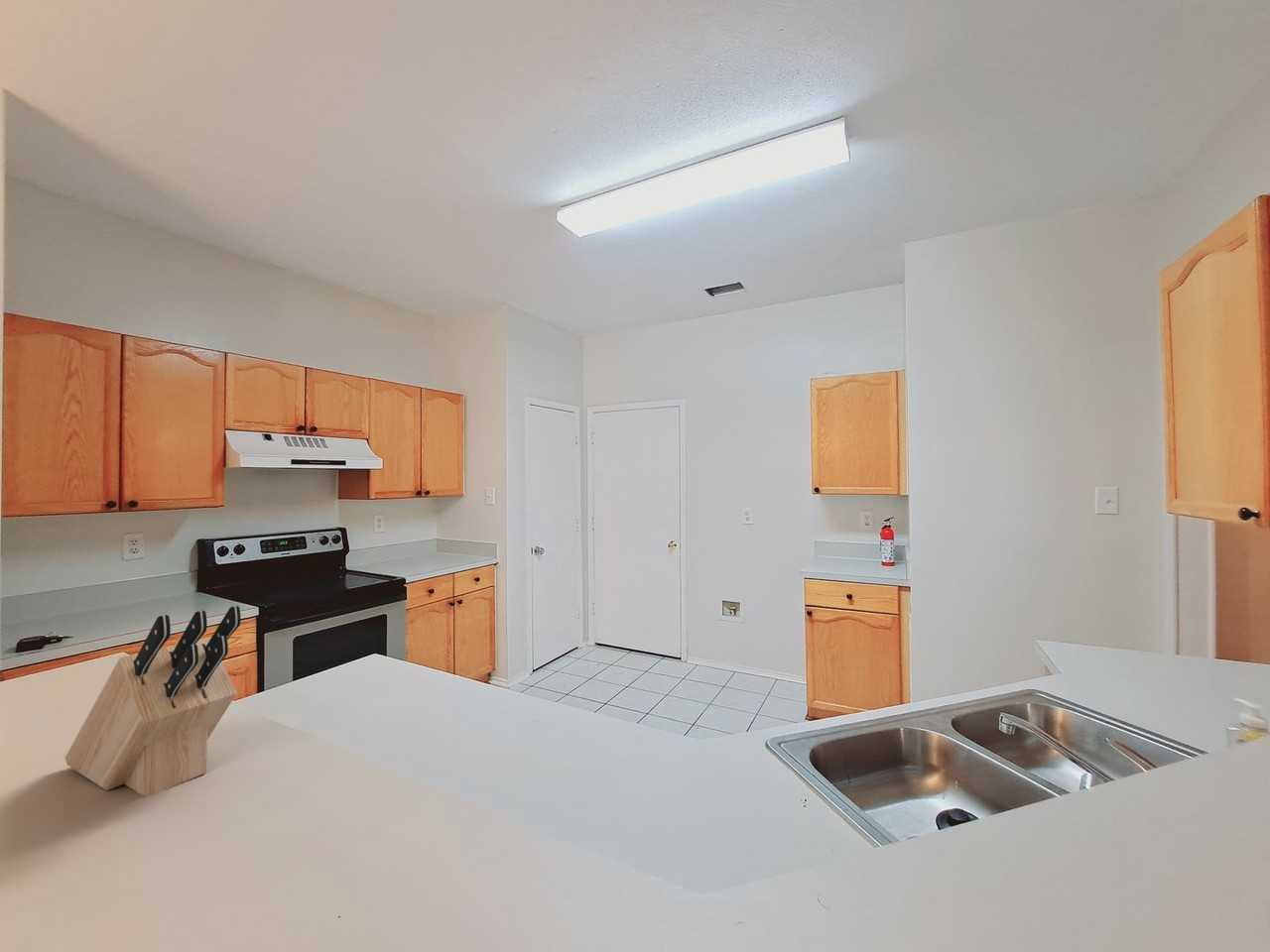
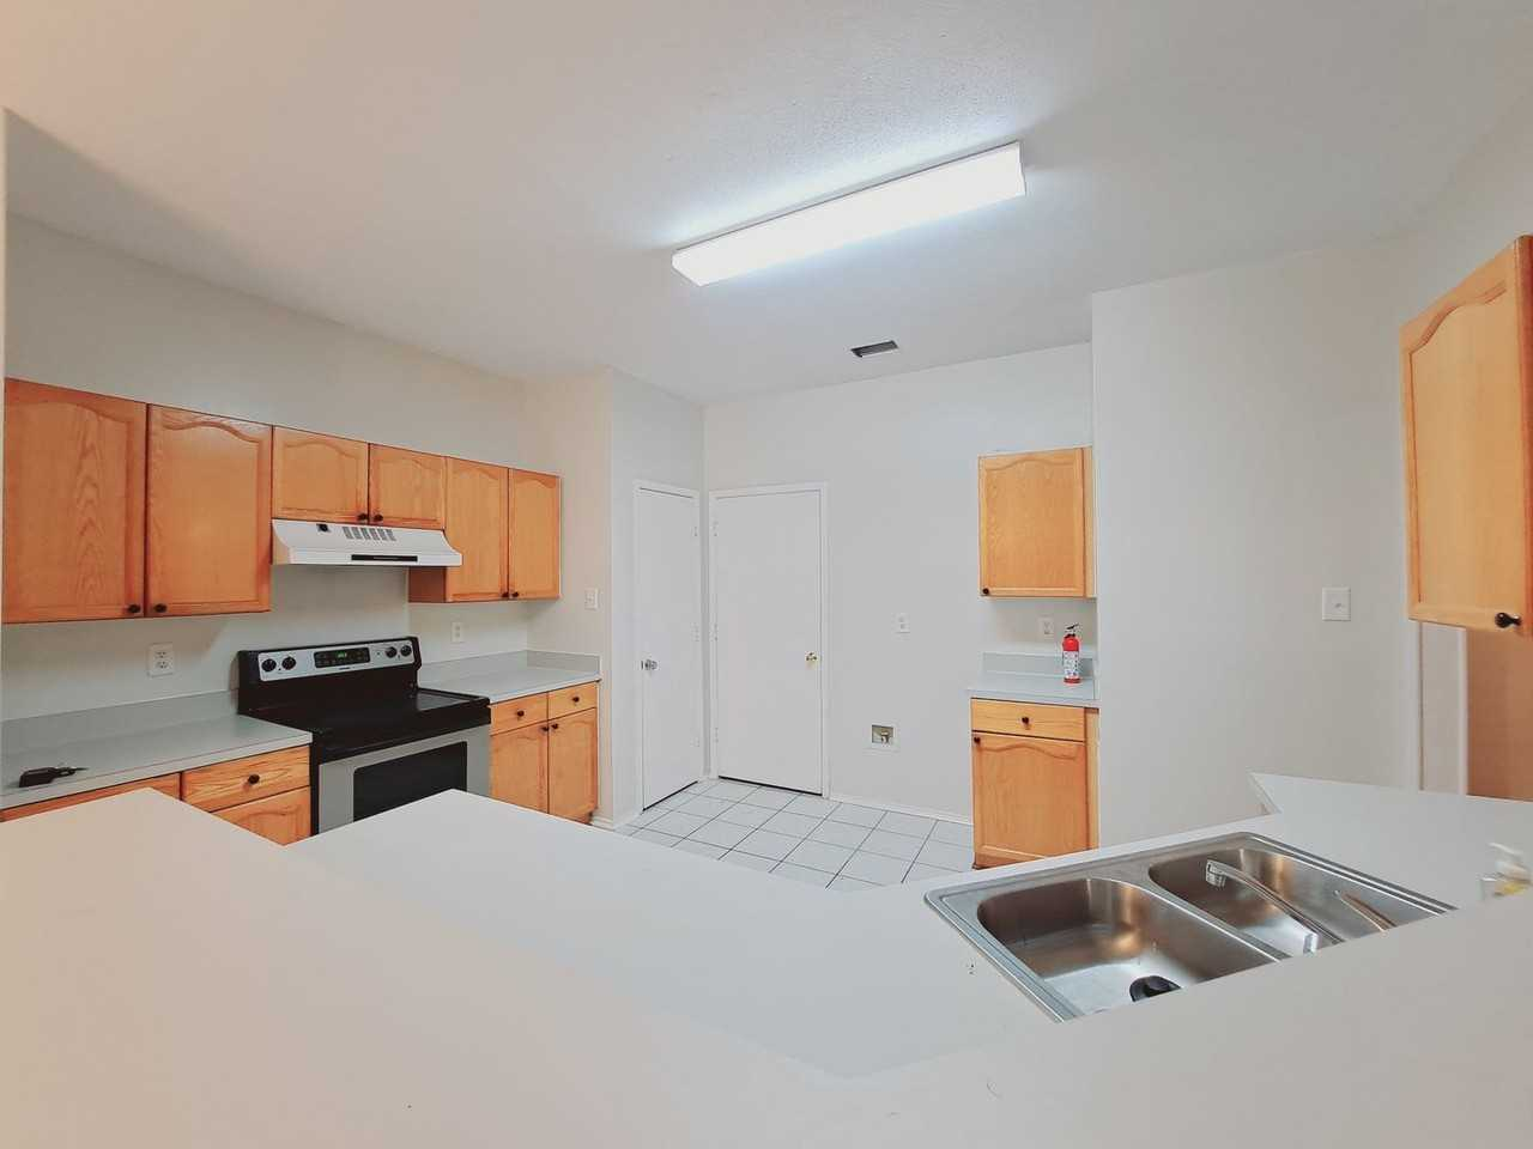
- knife block (157, 686)
